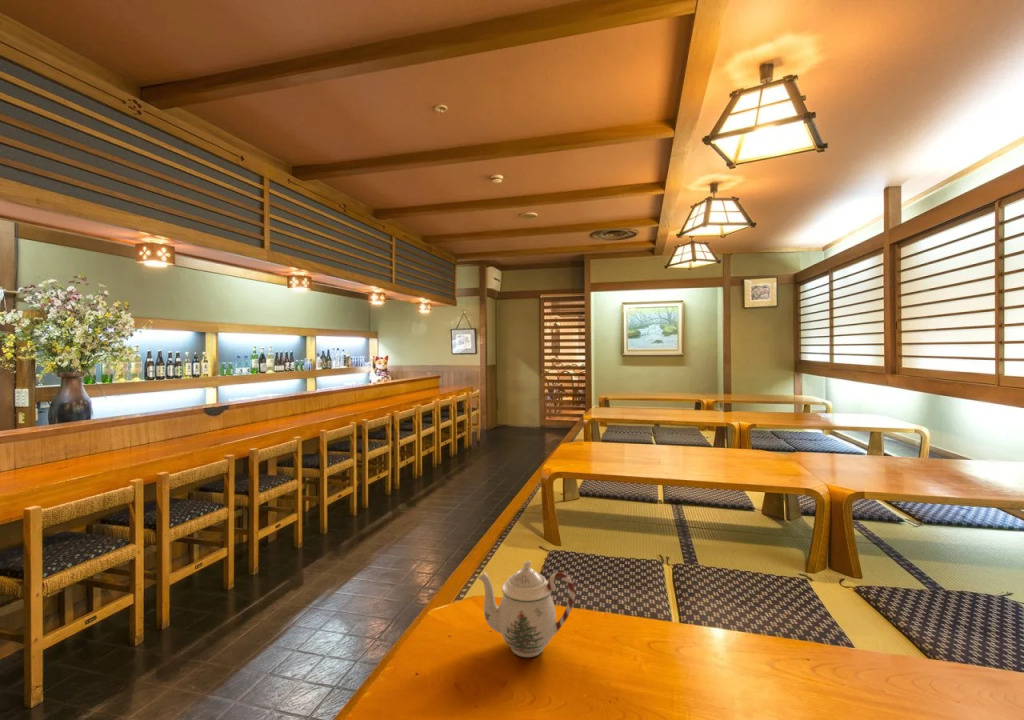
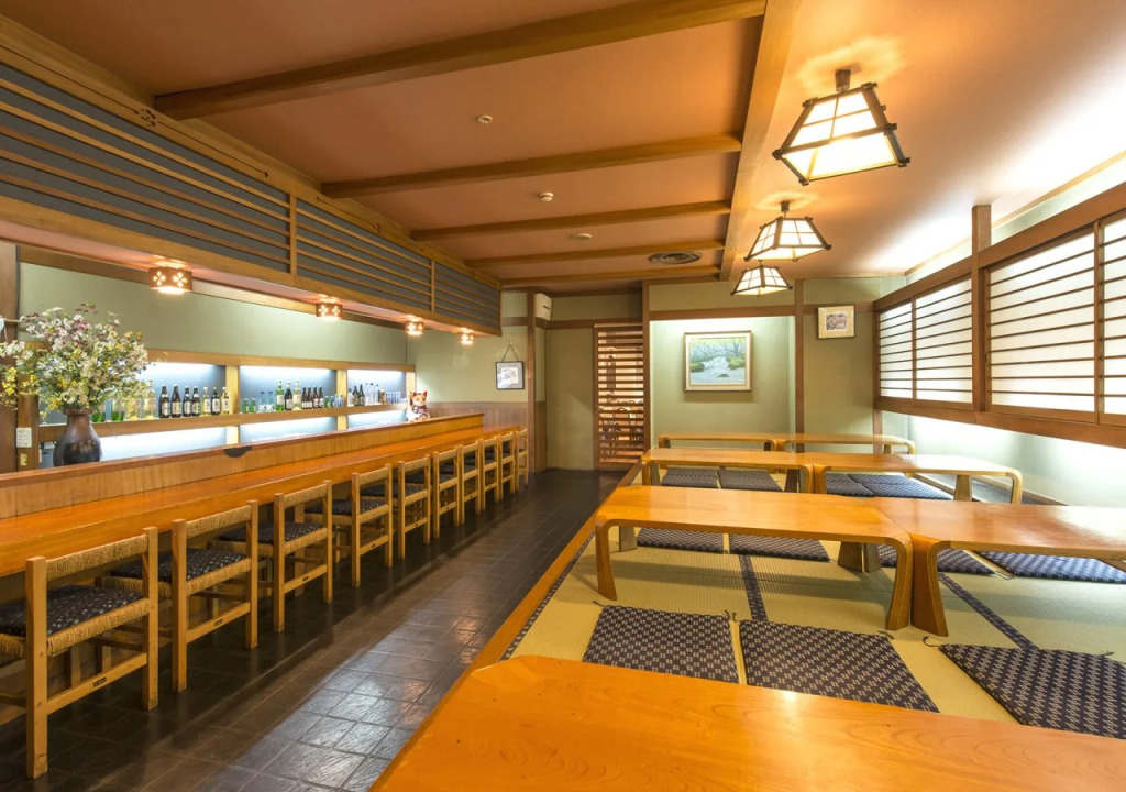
- teapot (525, 603)
